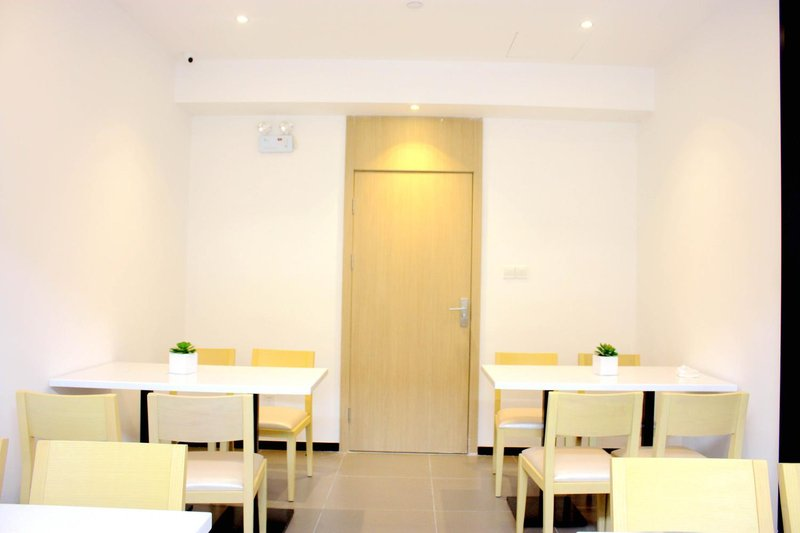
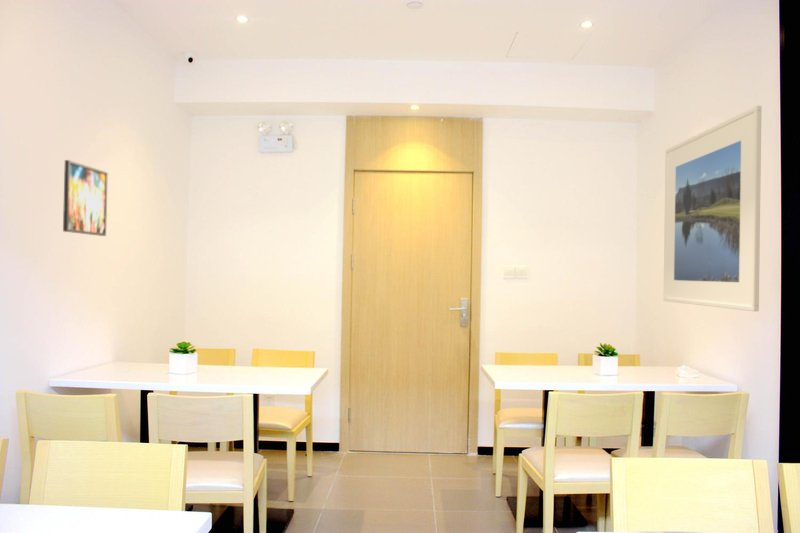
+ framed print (704, 218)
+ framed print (86, 200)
